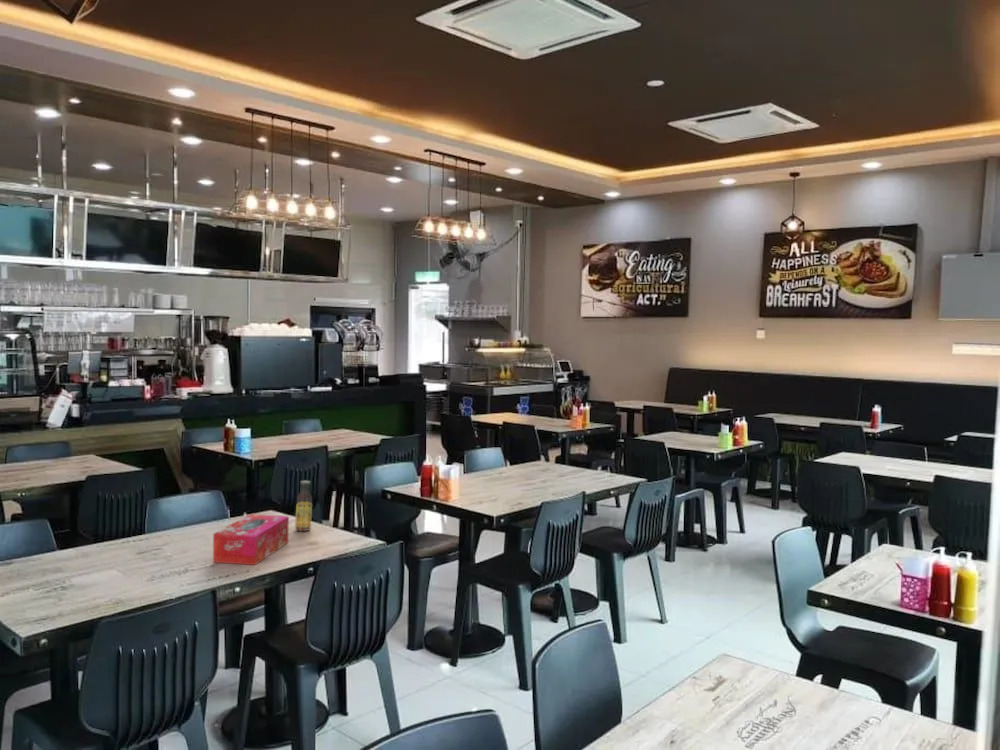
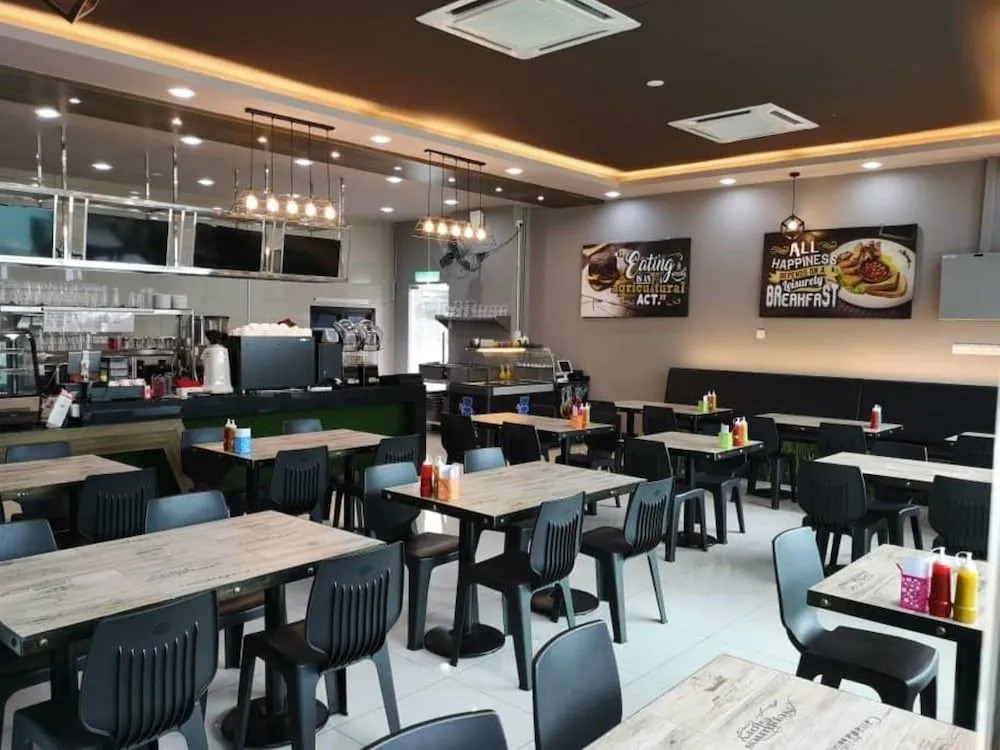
- sauce bottle (303, 505)
- tissue box (252, 538)
